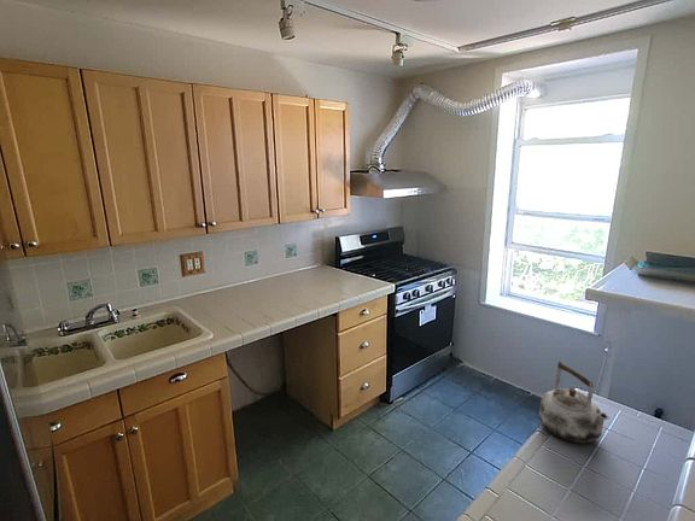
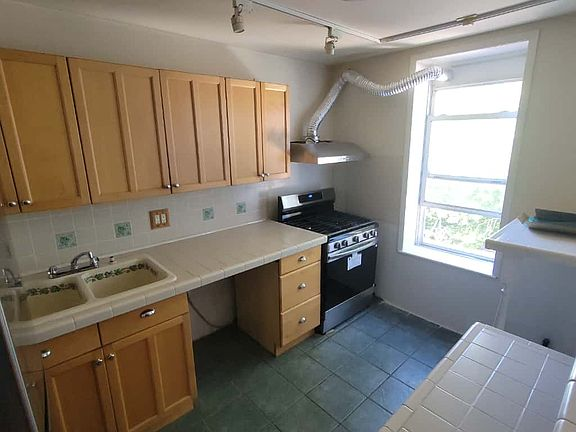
- kettle (577, 404)
